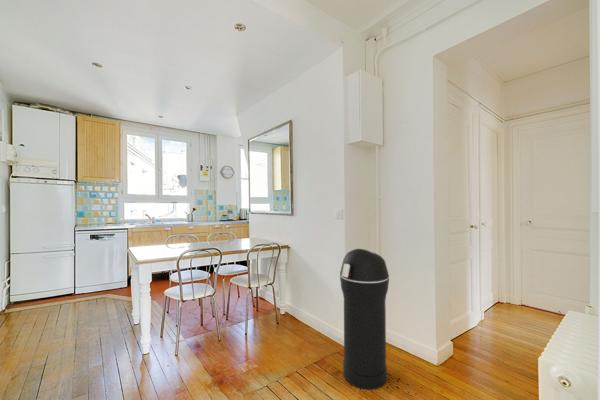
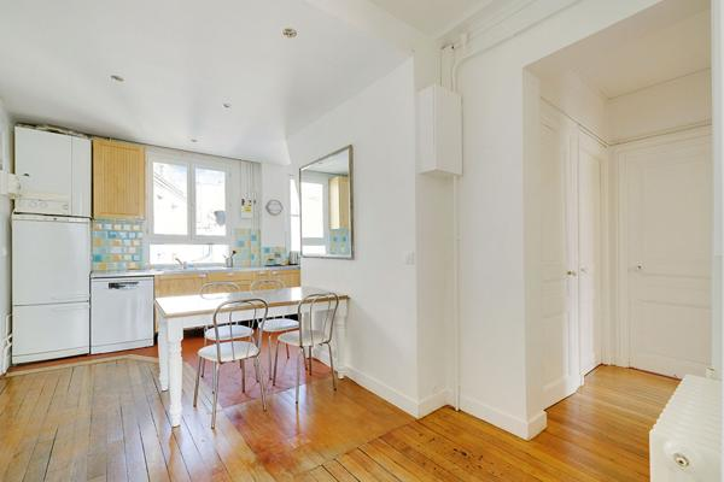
- trash can (363, 312)
